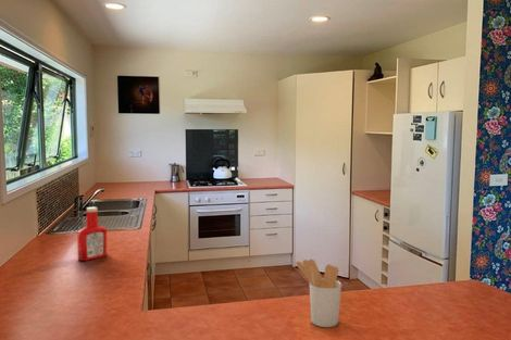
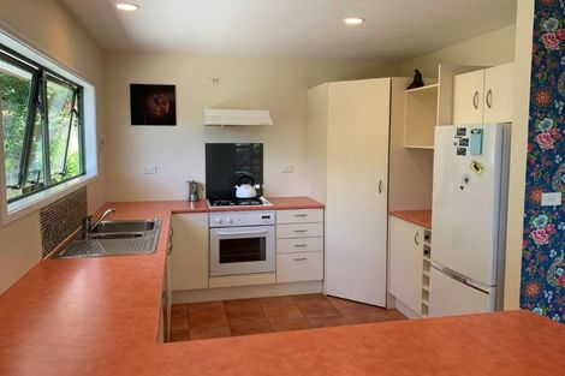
- soap bottle (92, 232)
- utensil holder (317, 290)
